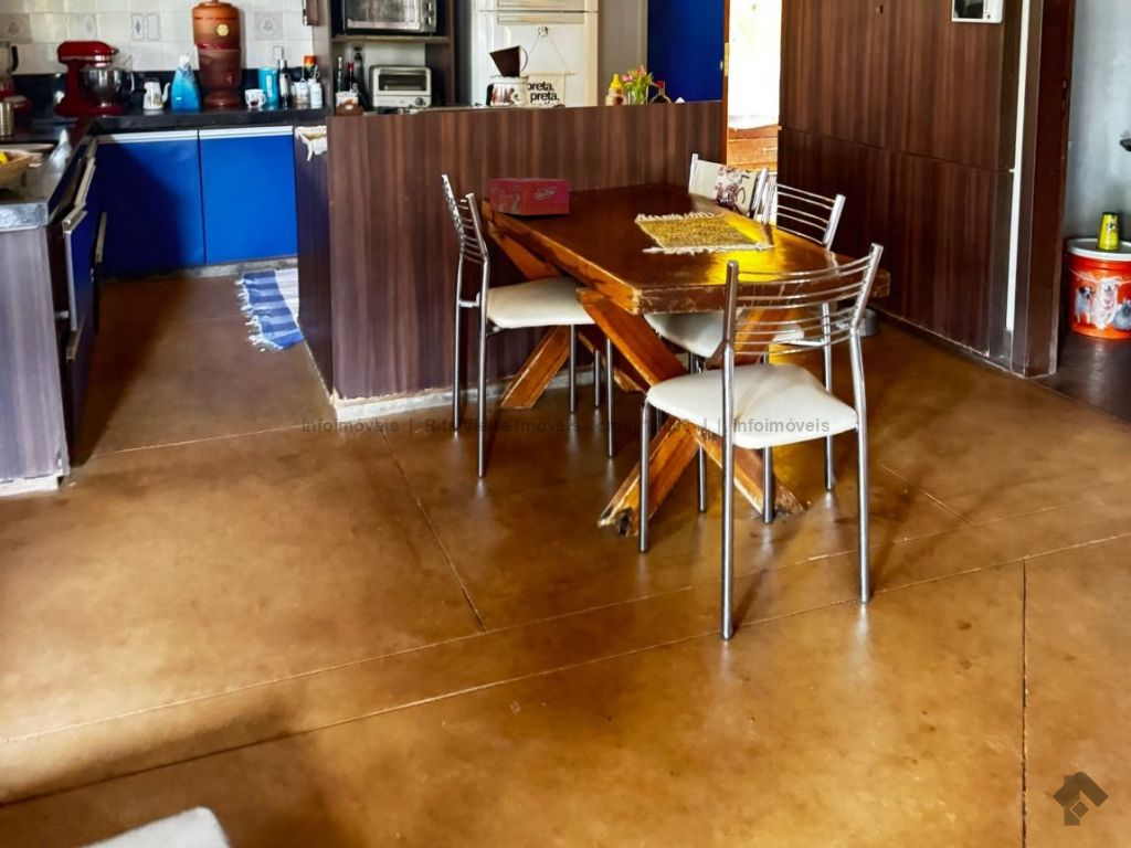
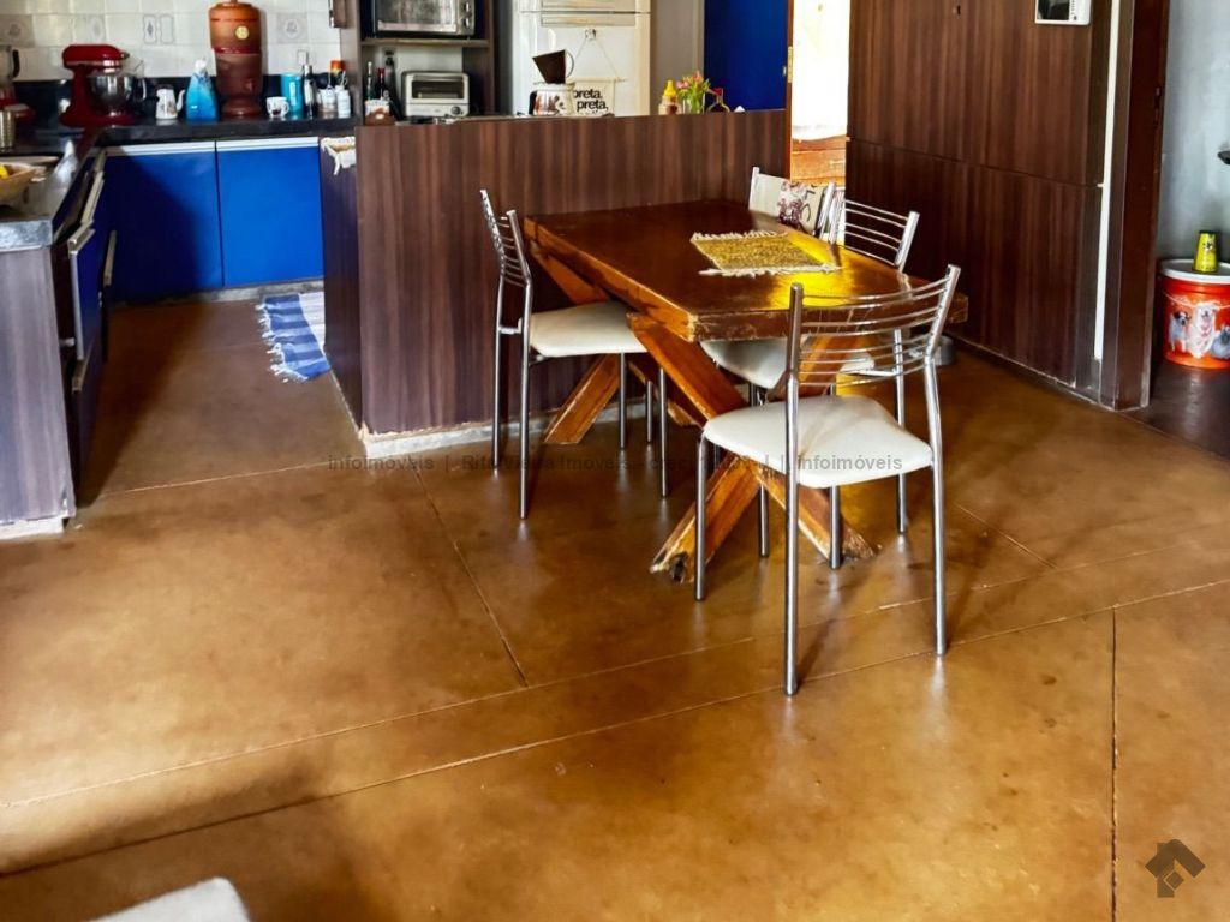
- tissue box (528, 195)
